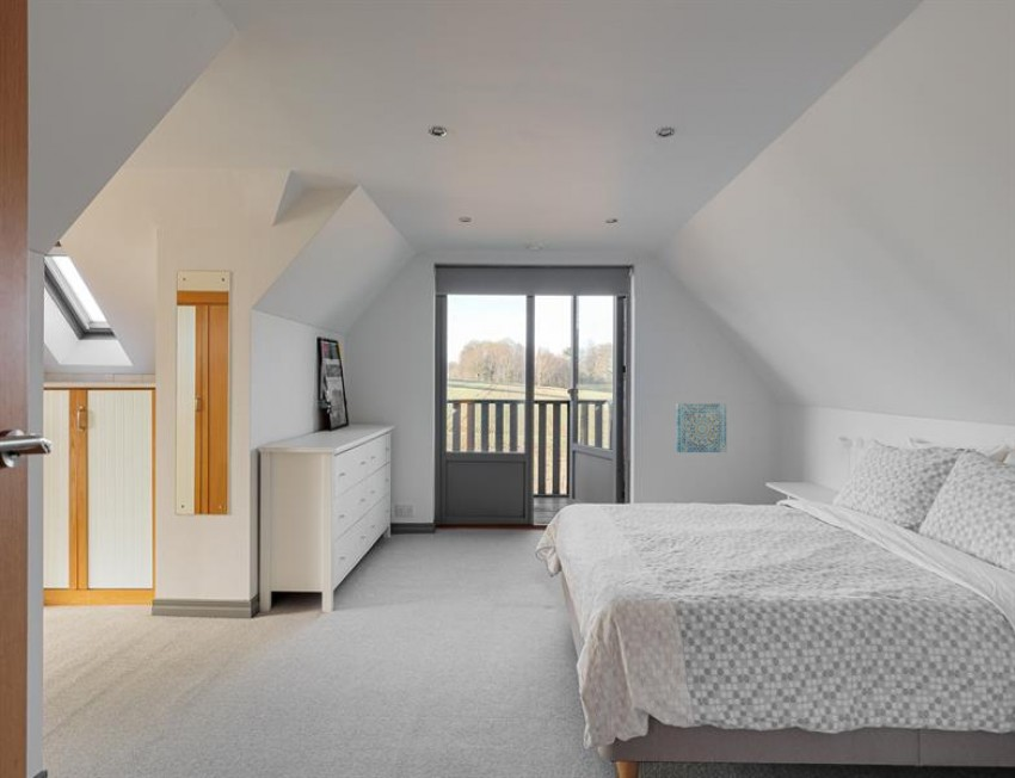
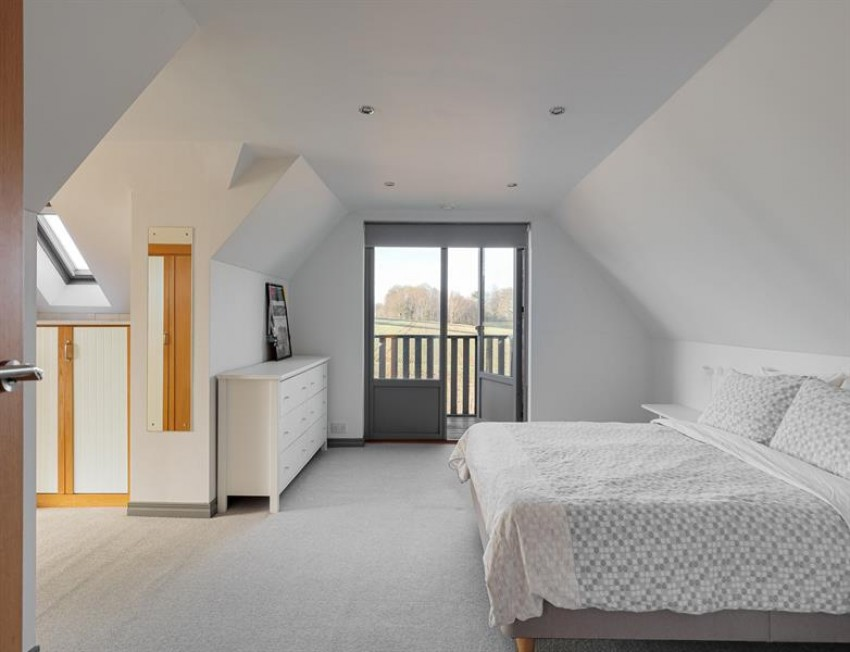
- wall art (701, 427)
